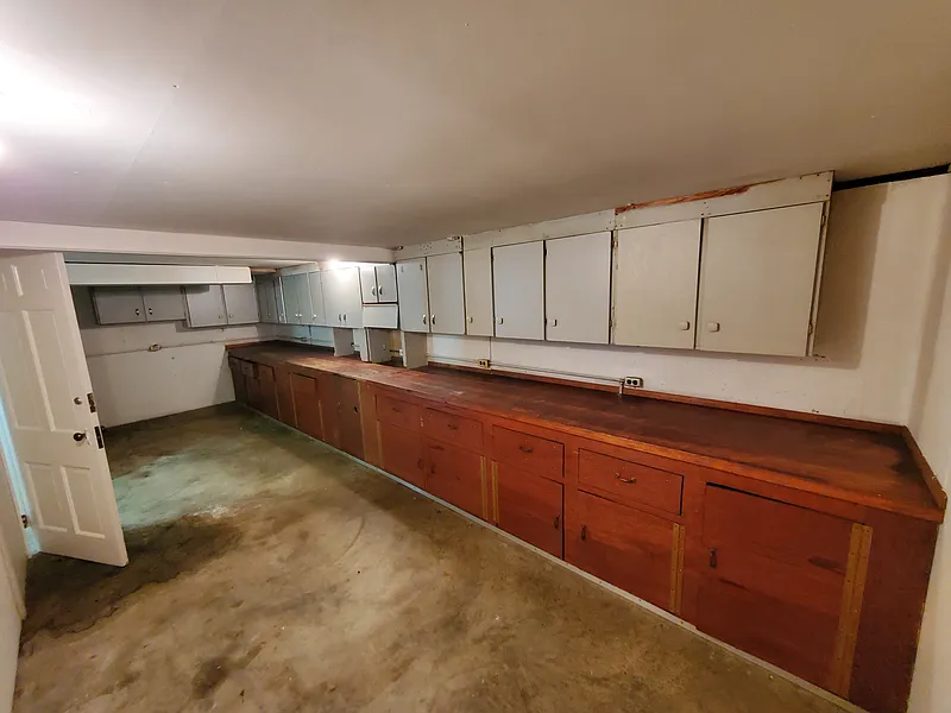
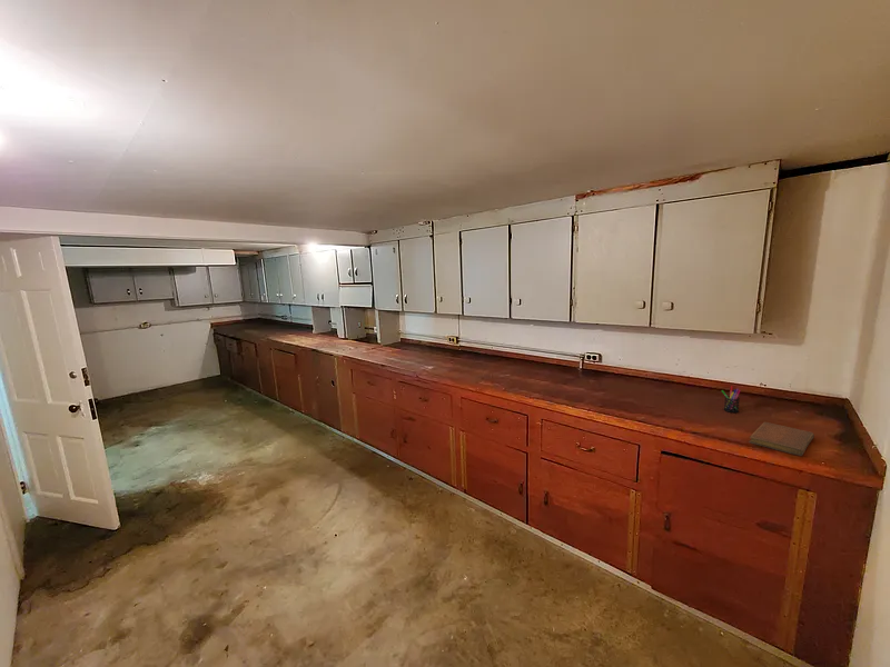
+ notebook (781, 437)
+ pen holder (730, 398)
